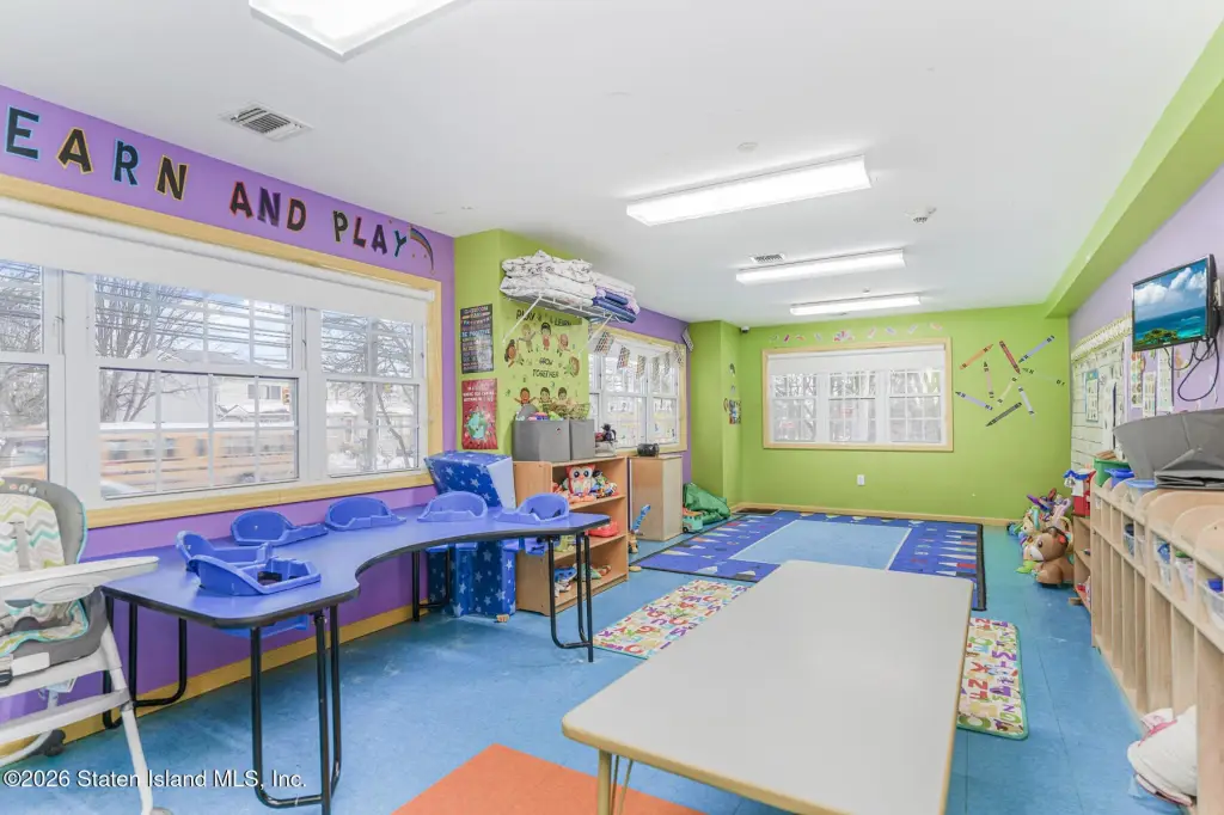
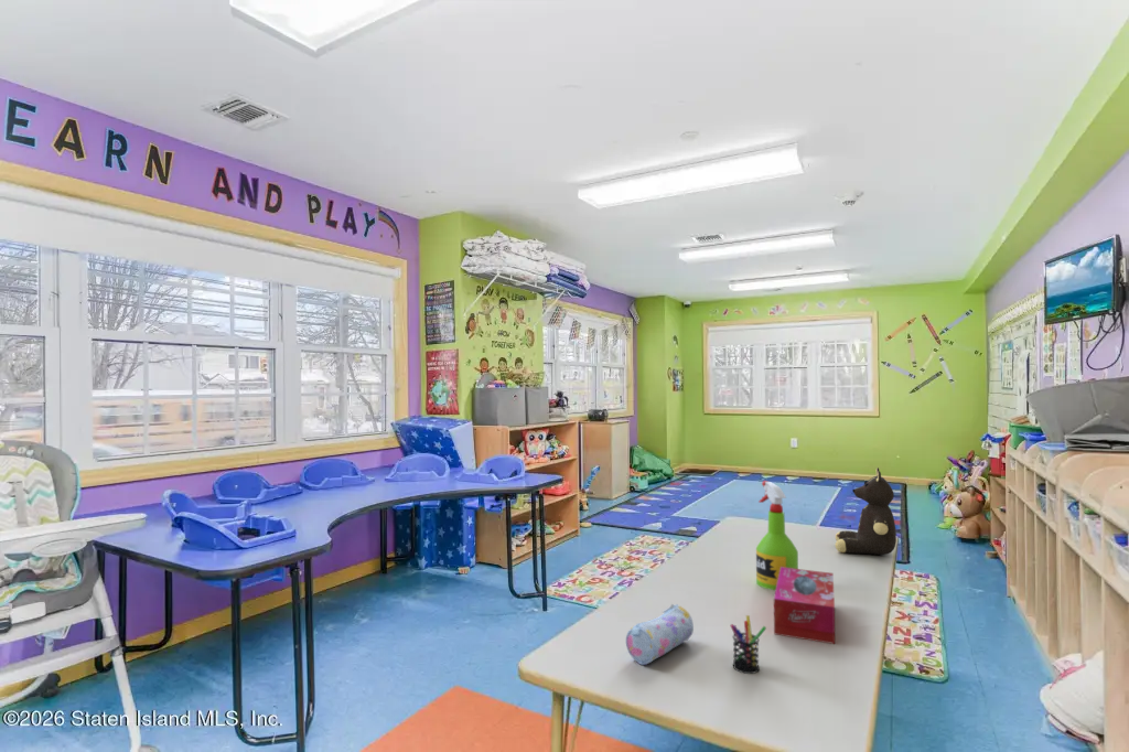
+ tissue box (805, 602)
+ teddy bear (864, 509)
+ pencil case (660, 633)
+ spray bottle (773, 533)
+ pen holder (749, 643)
